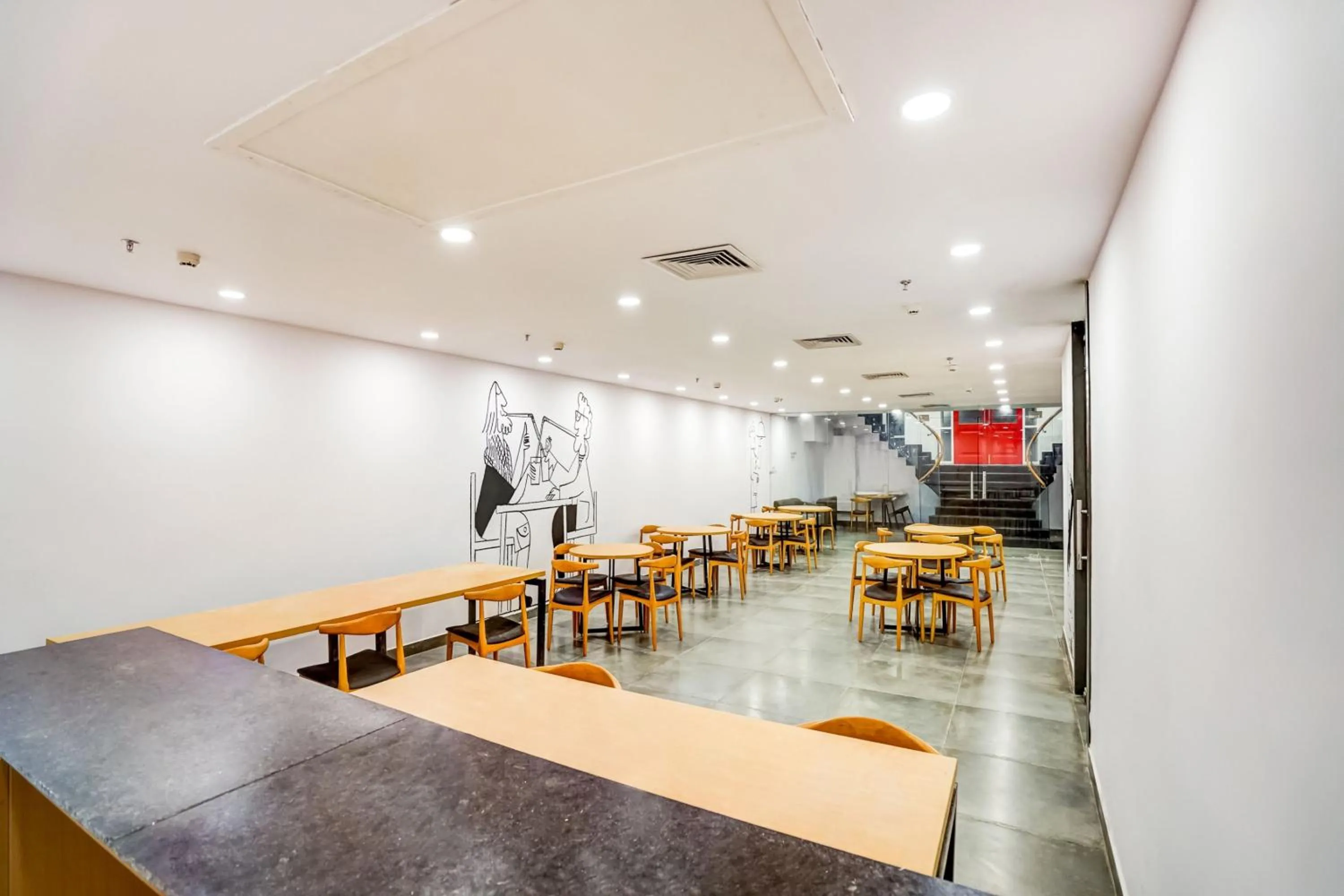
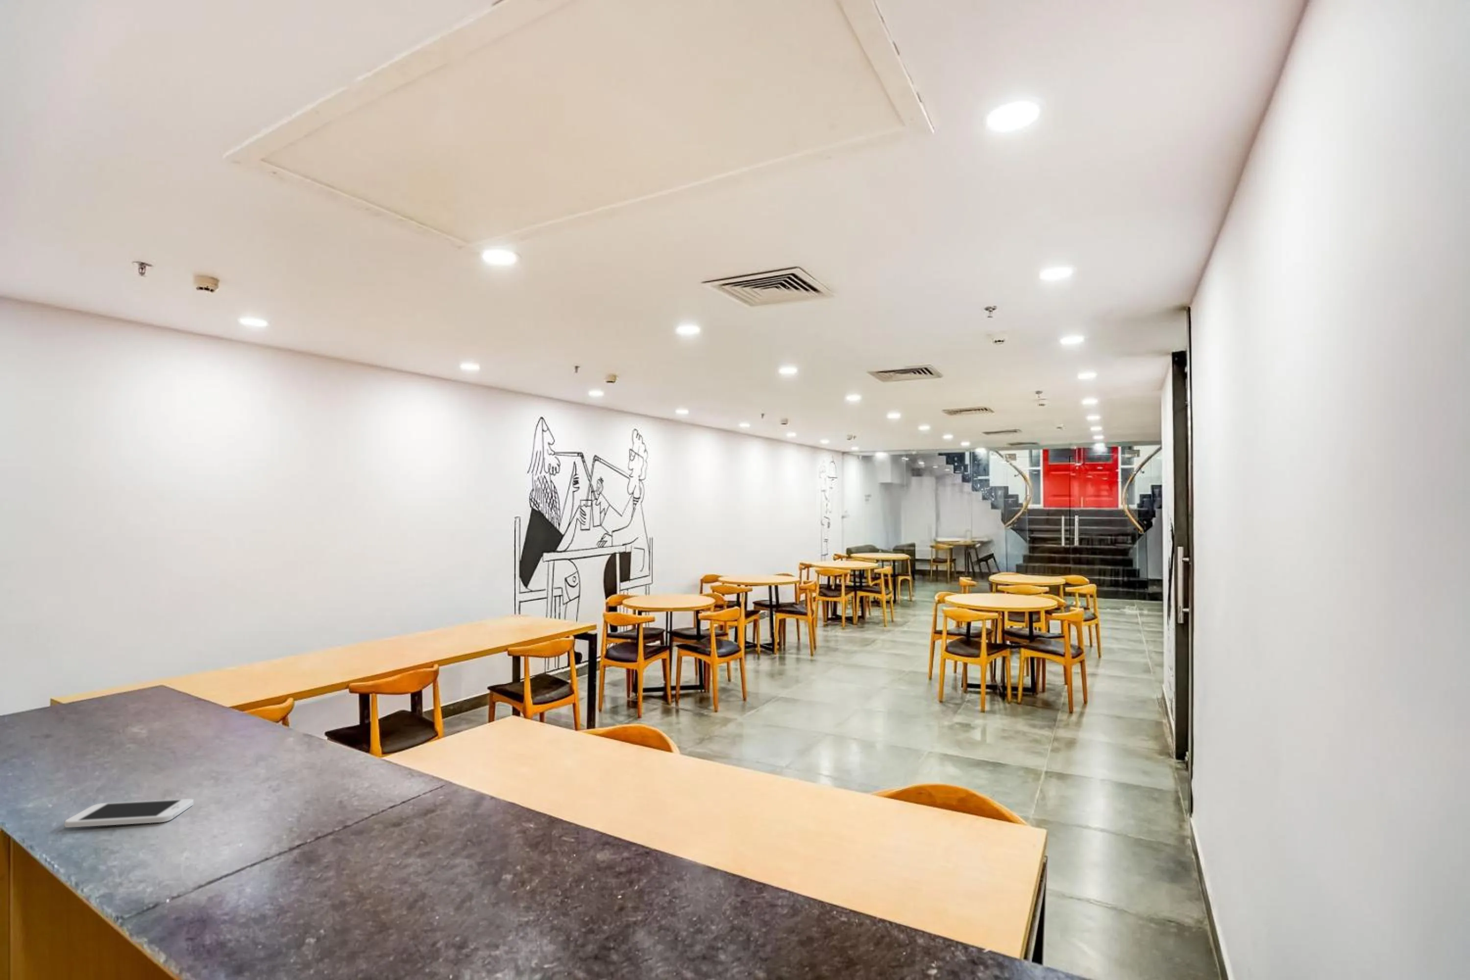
+ smartphone (131, 813)
